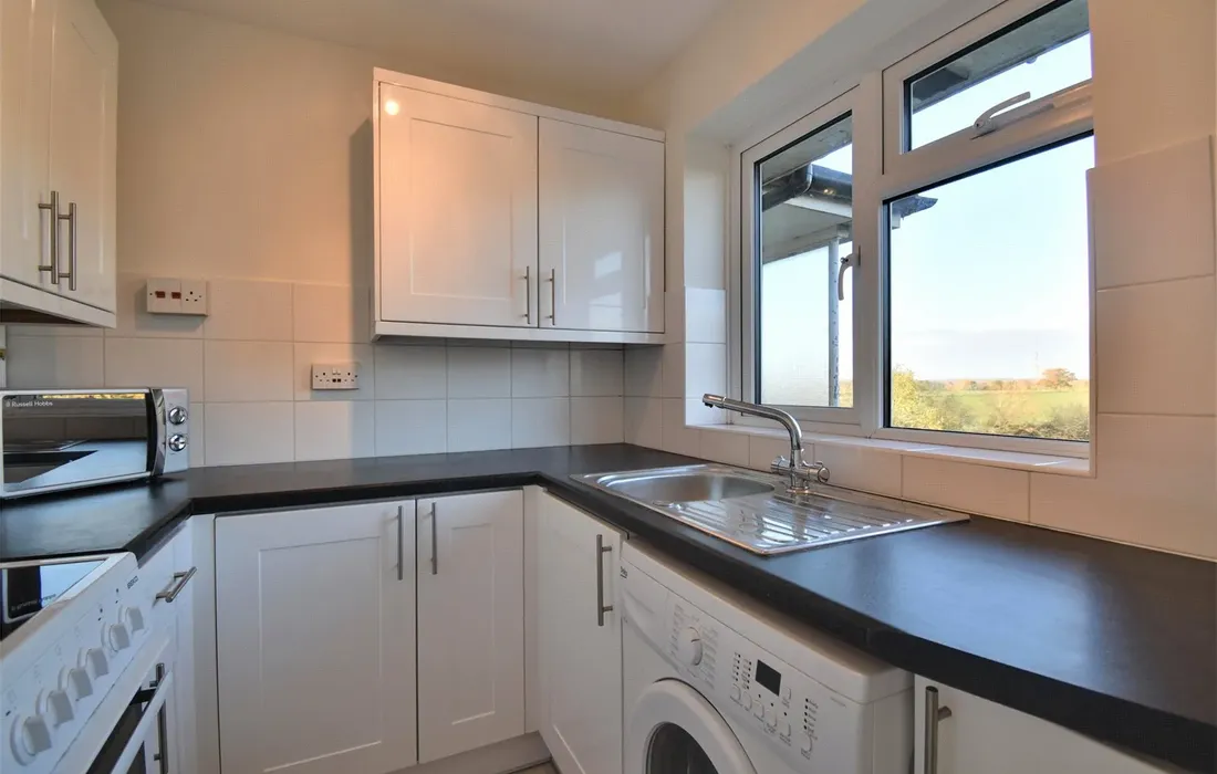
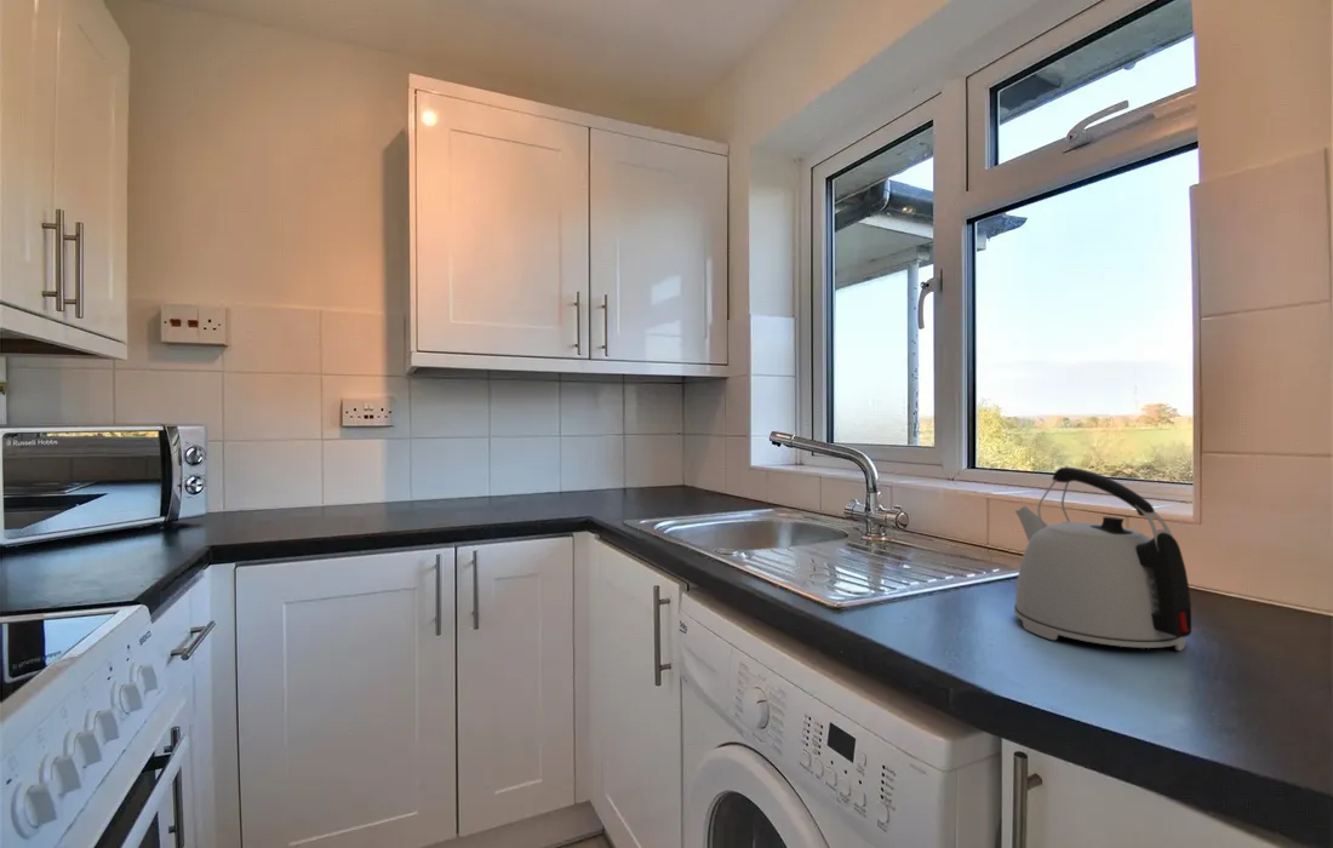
+ kettle (1089, 548)
